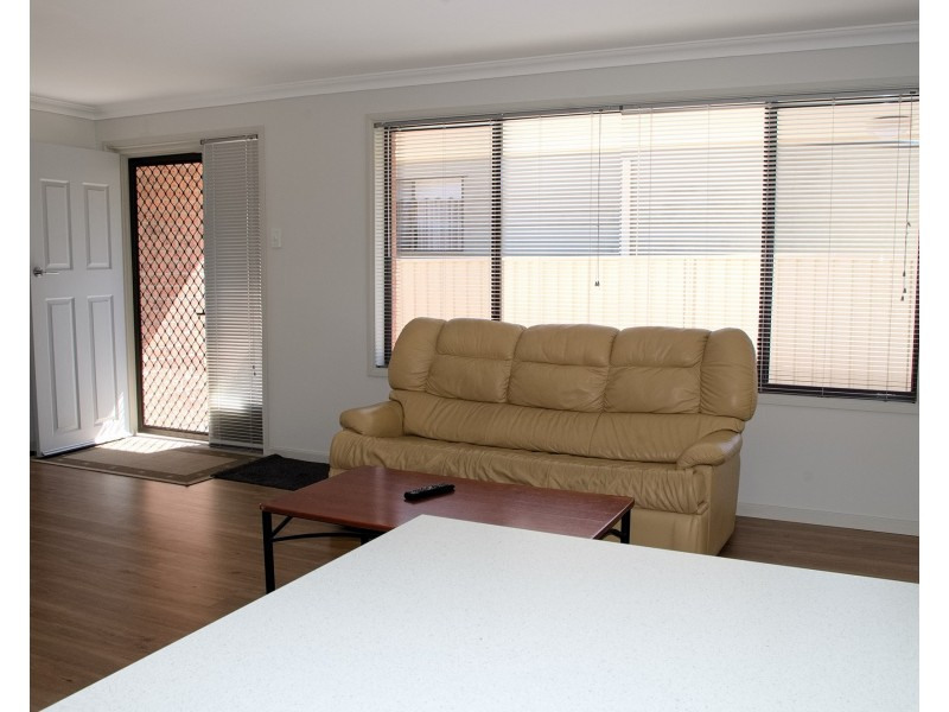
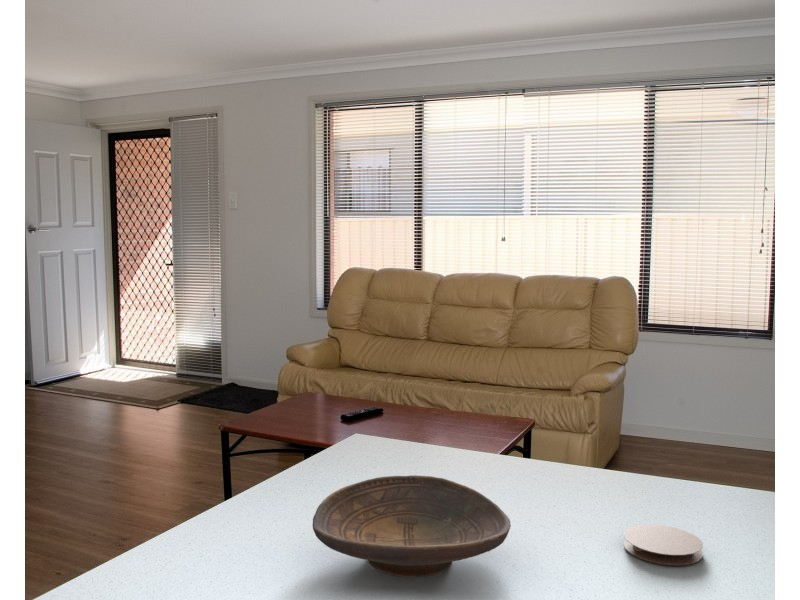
+ coaster (662, 544)
+ decorative bowl (411, 532)
